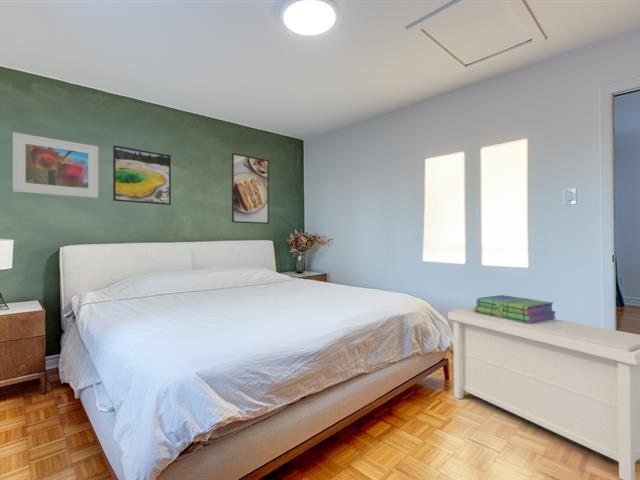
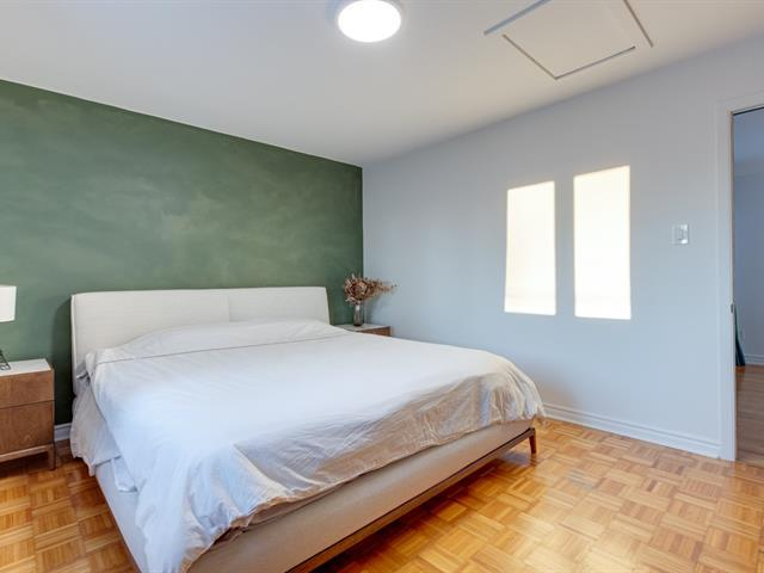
- bench (537, 371)
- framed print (143, 176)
- stack of books (513, 307)
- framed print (251, 190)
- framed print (58, 167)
